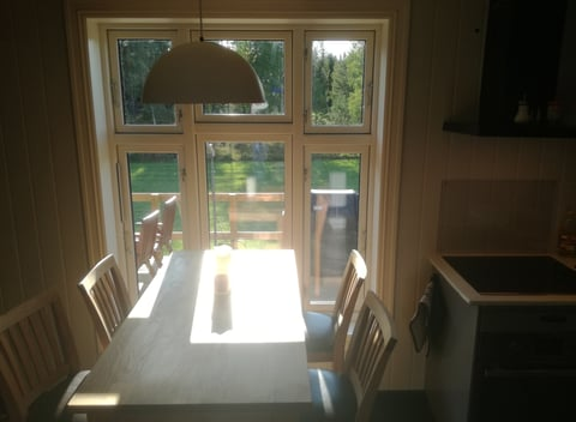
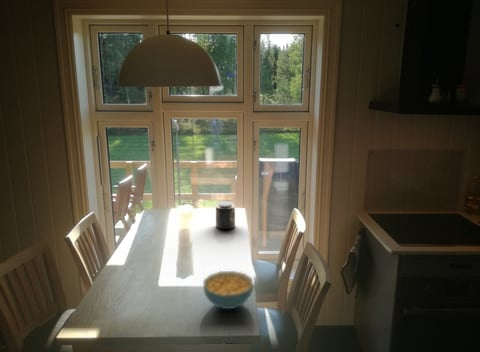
+ jar (225, 214)
+ cereal bowl (228, 293)
